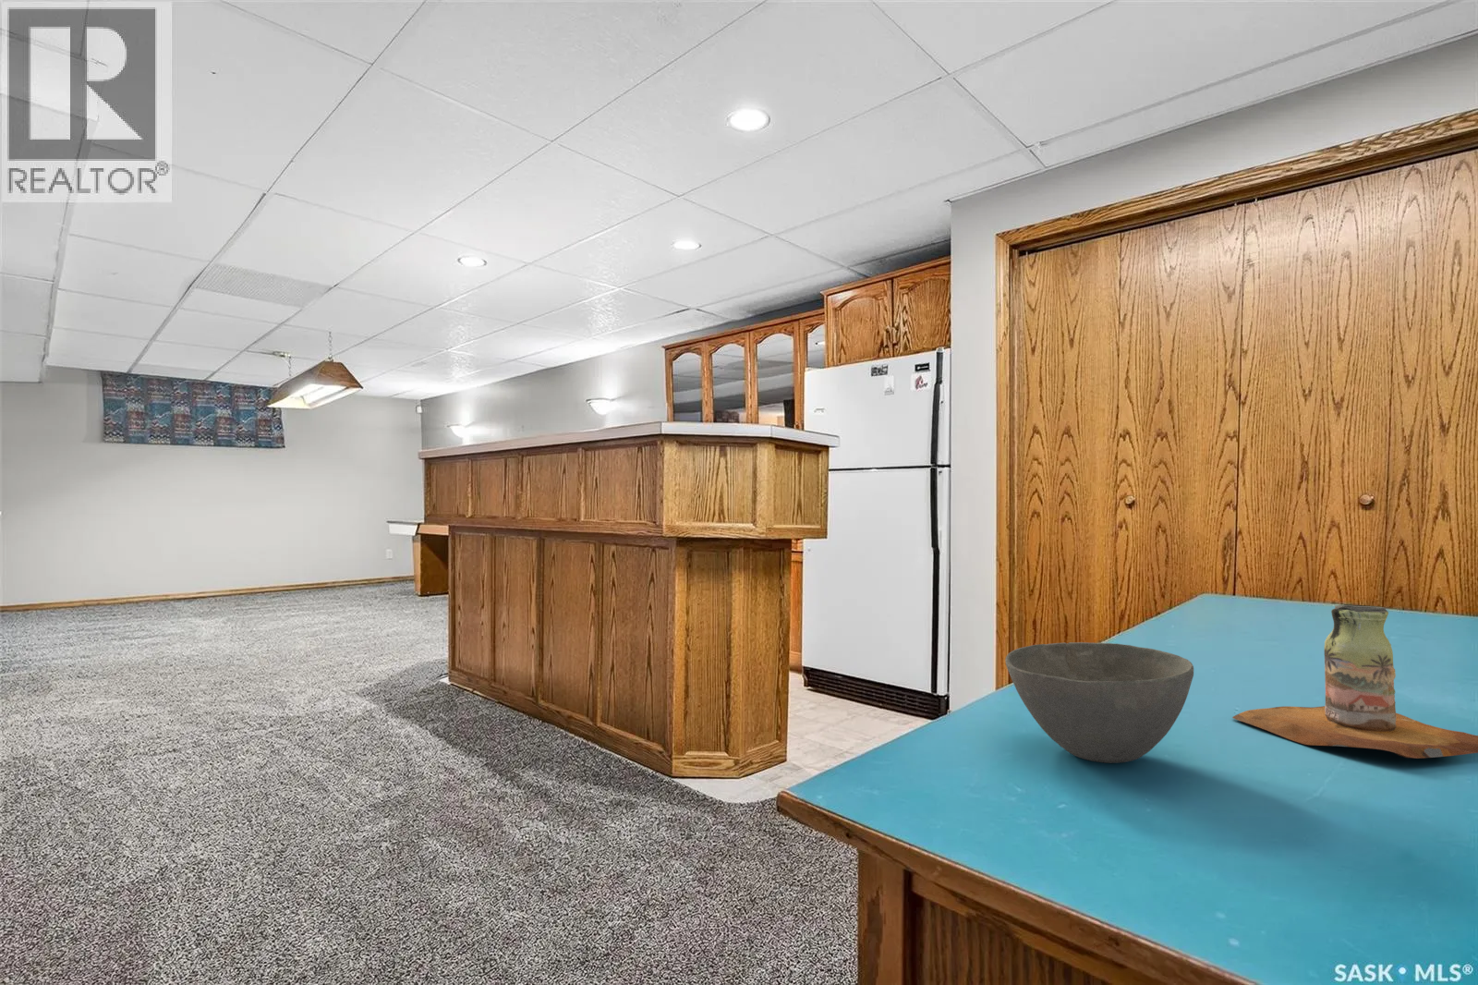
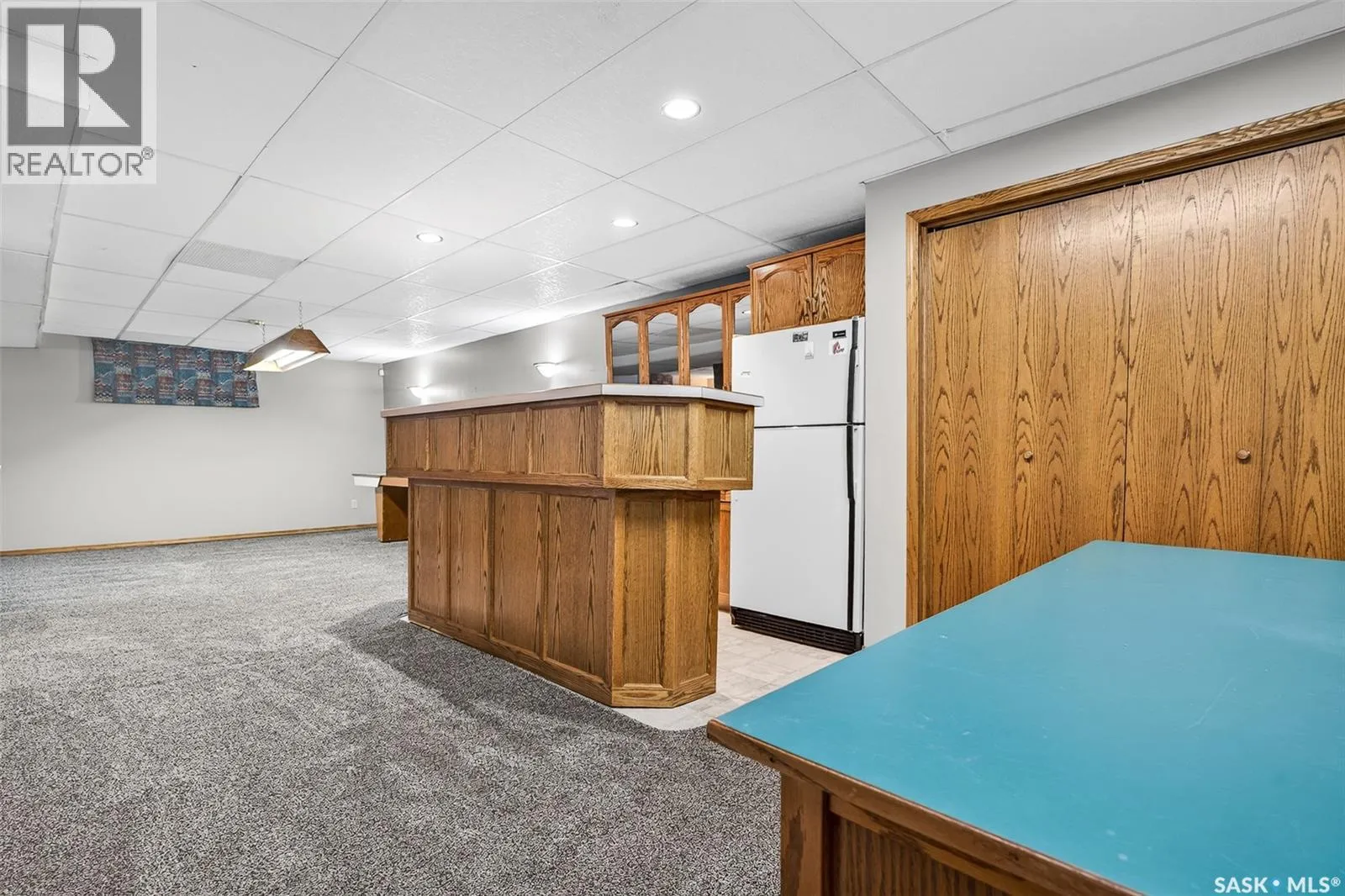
- bowl (1094, 704)
- bottle (1364, 671)
